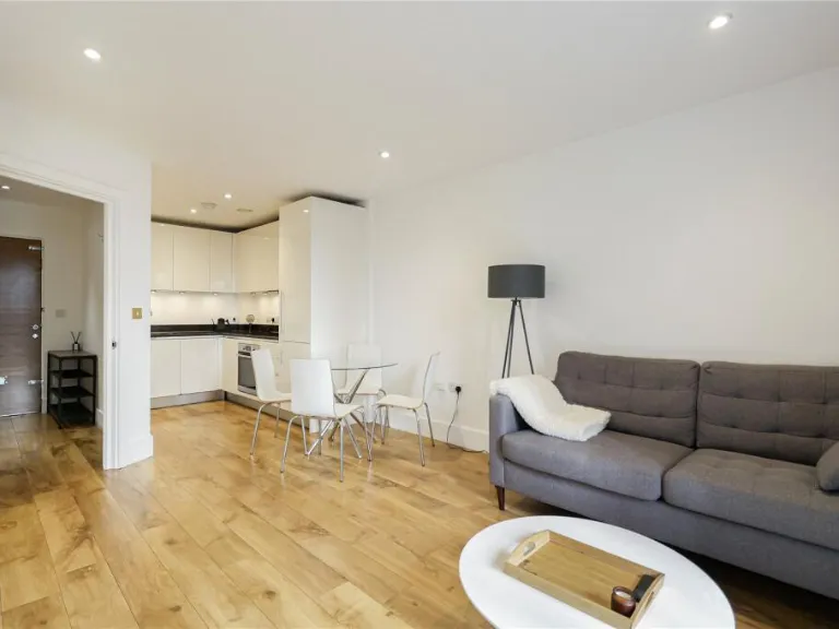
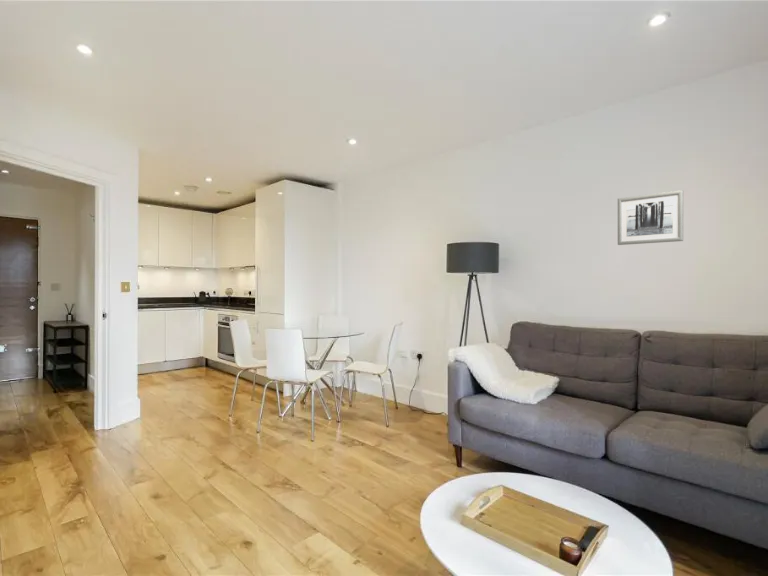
+ wall art (649, 218)
